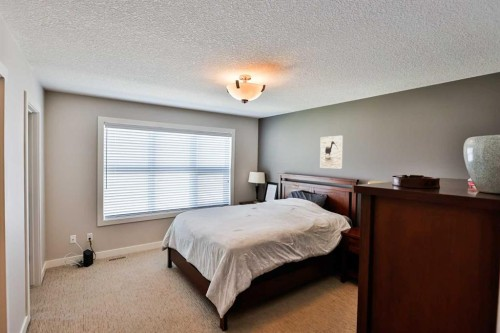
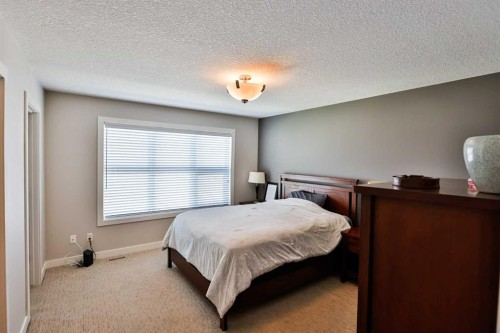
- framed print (331, 152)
